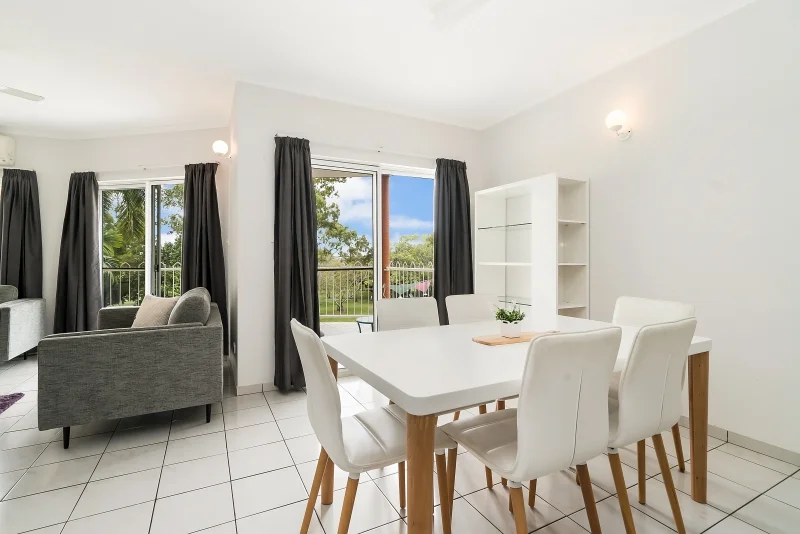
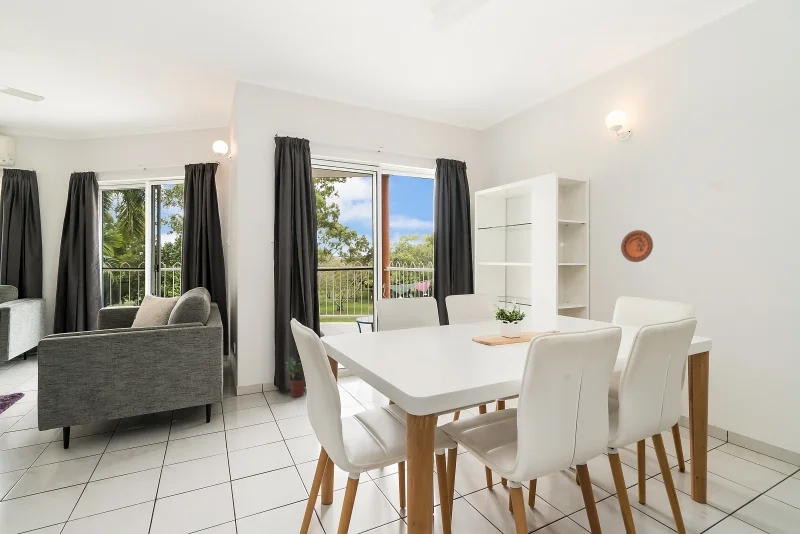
+ potted plant (295, 375)
+ decorative plate (636, 246)
